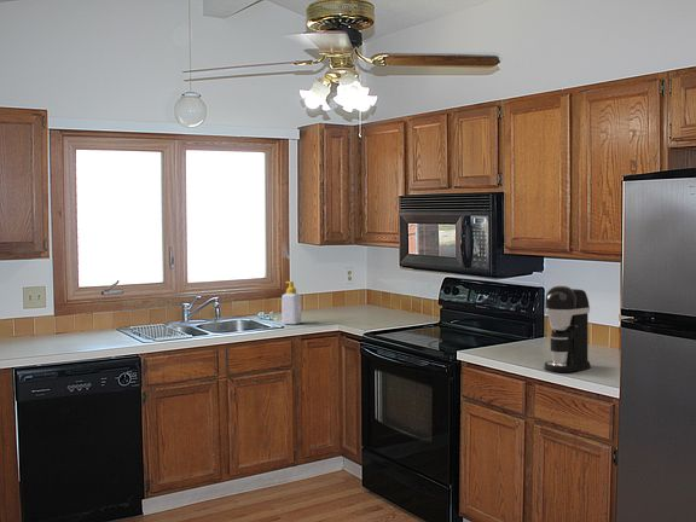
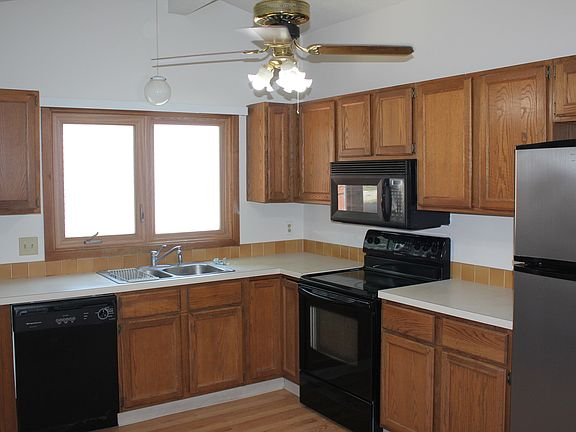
- coffee maker (567, 326)
- soap bottle (291, 302)
